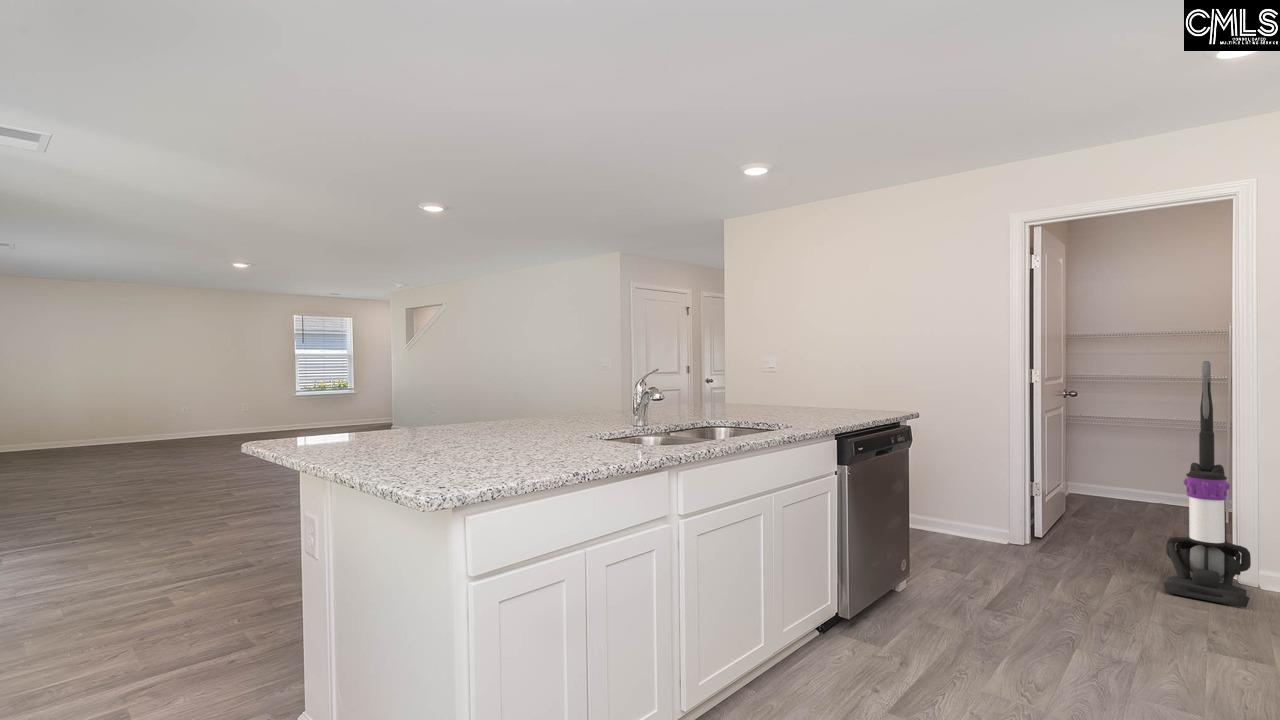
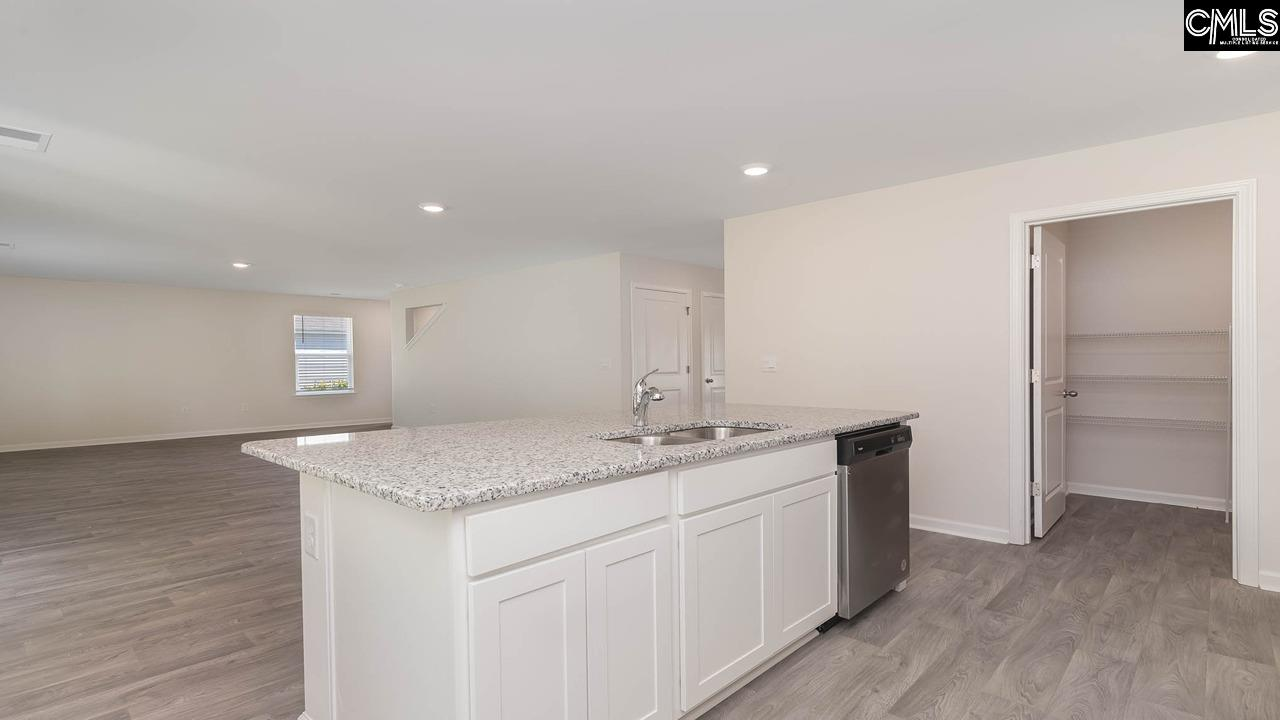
- vacuum cleaner (1205, 475)
